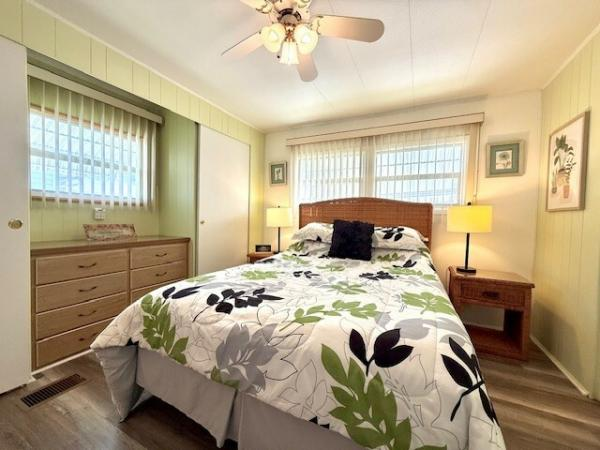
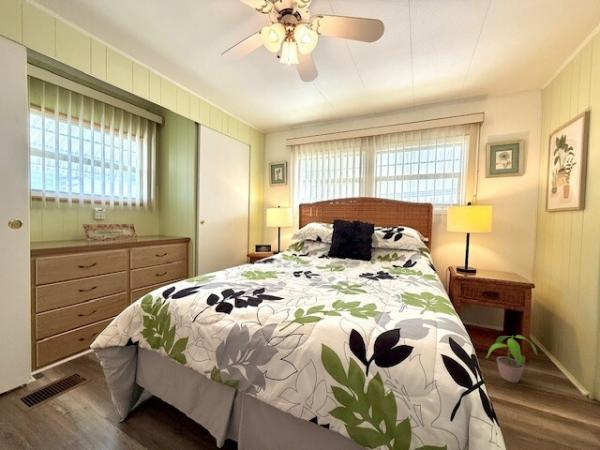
+ potted plant (509, 356)
